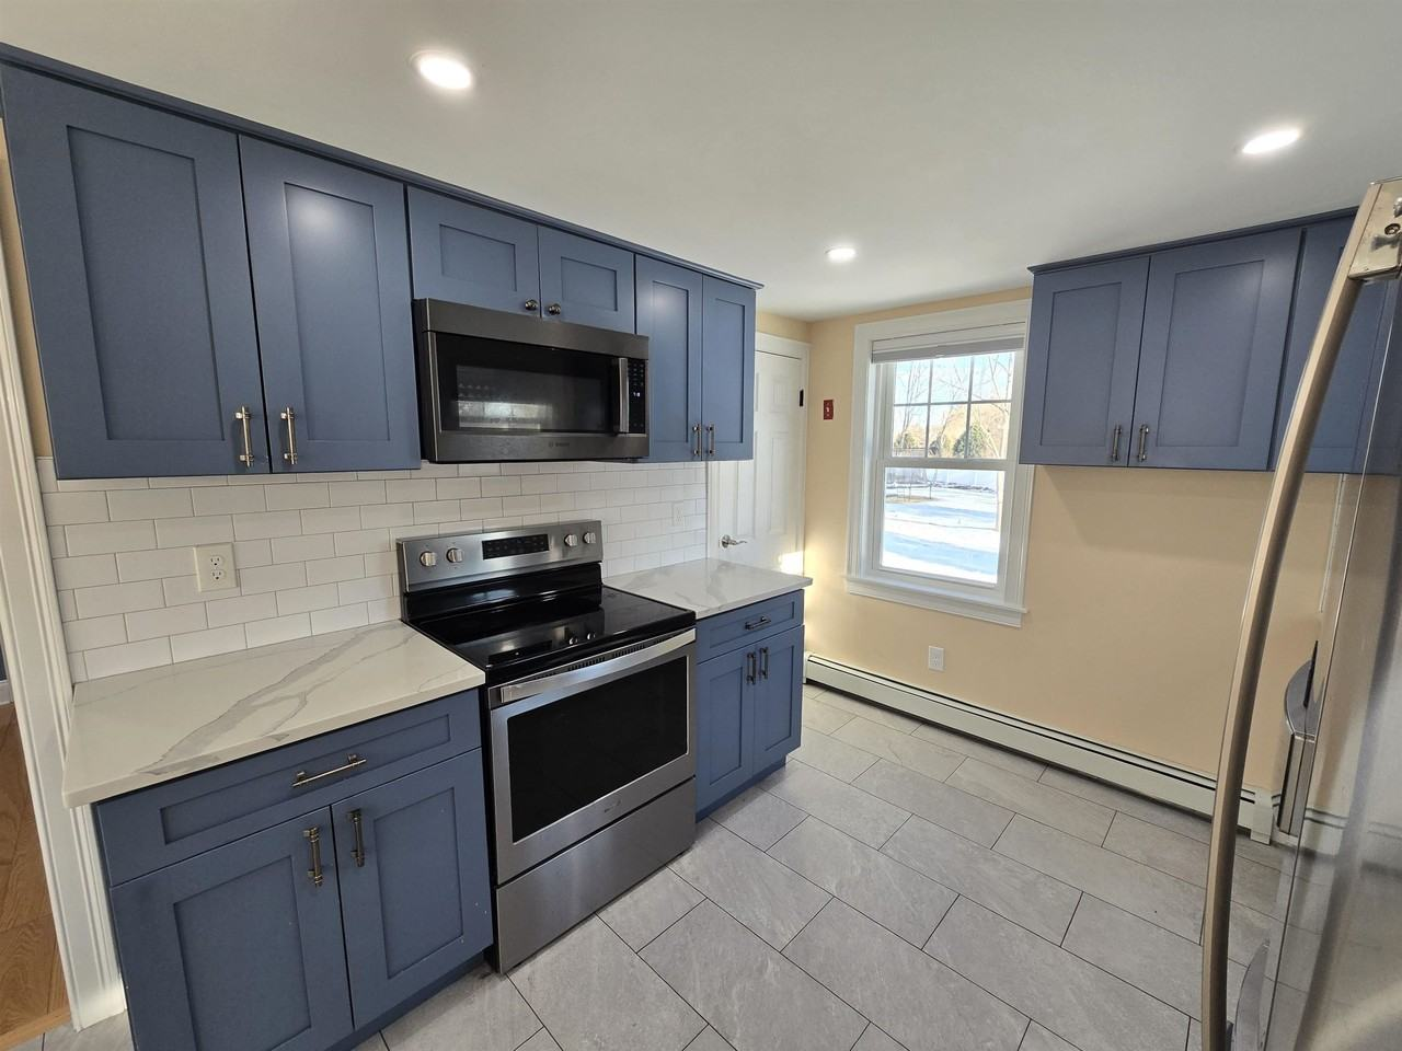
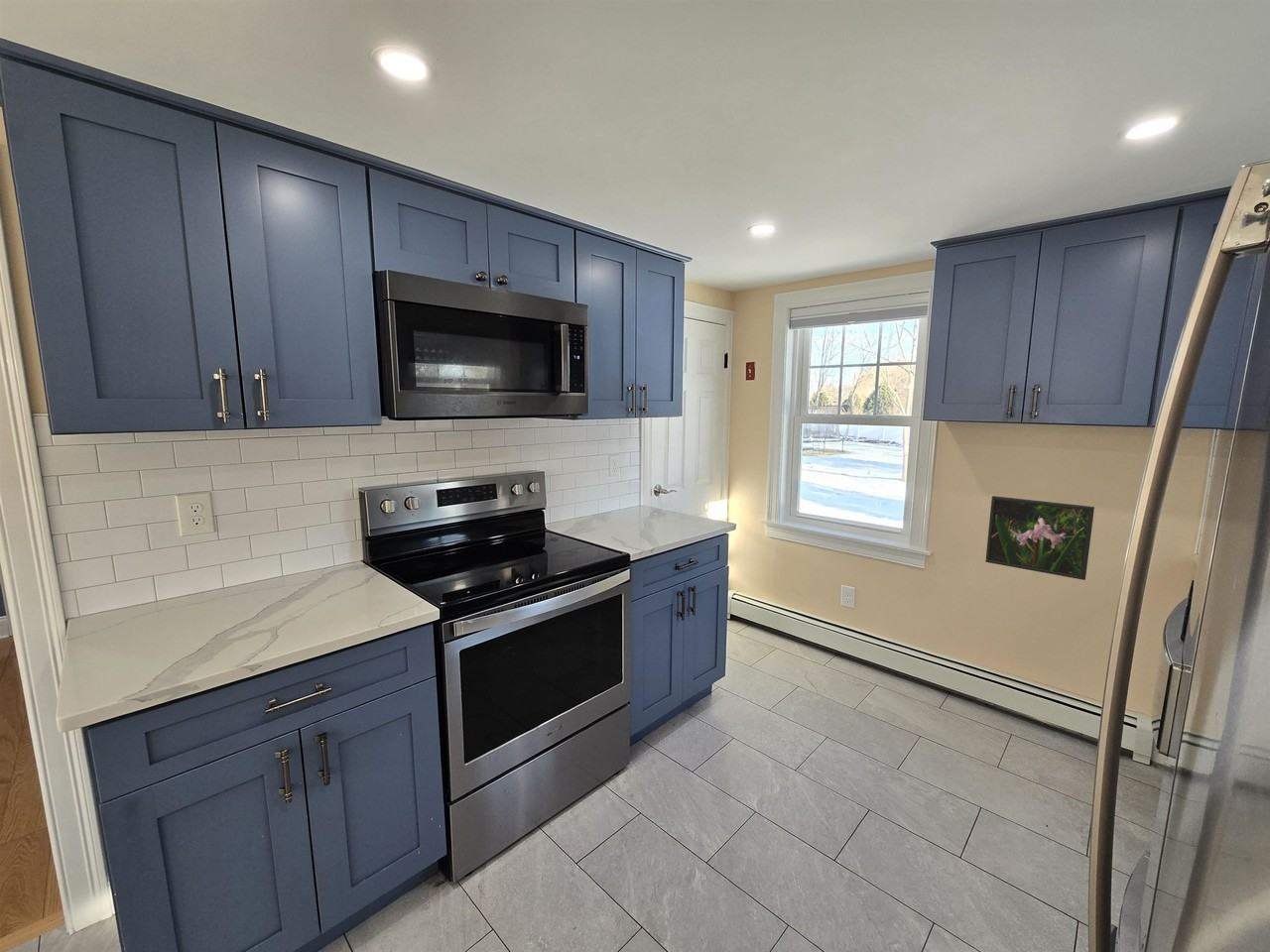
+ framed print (1036, 536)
